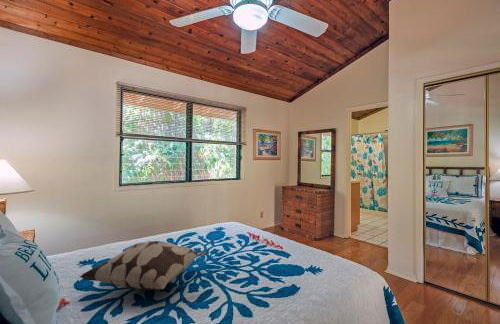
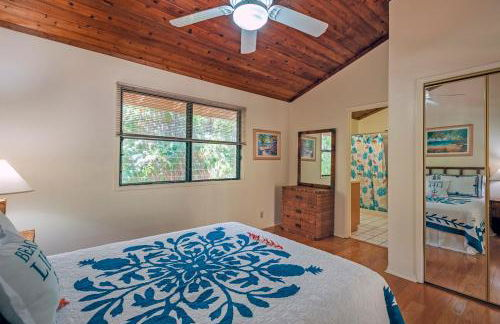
- decorative pillow (152, 262)
